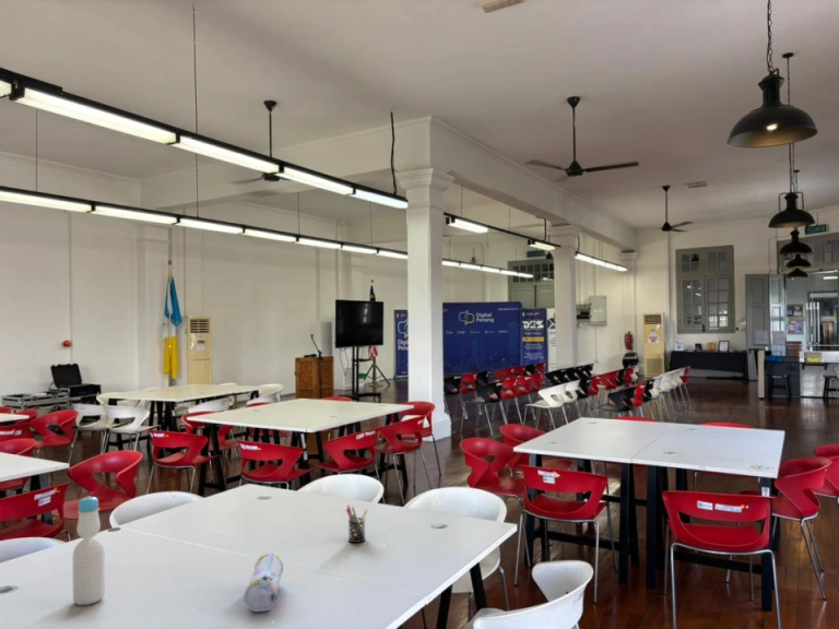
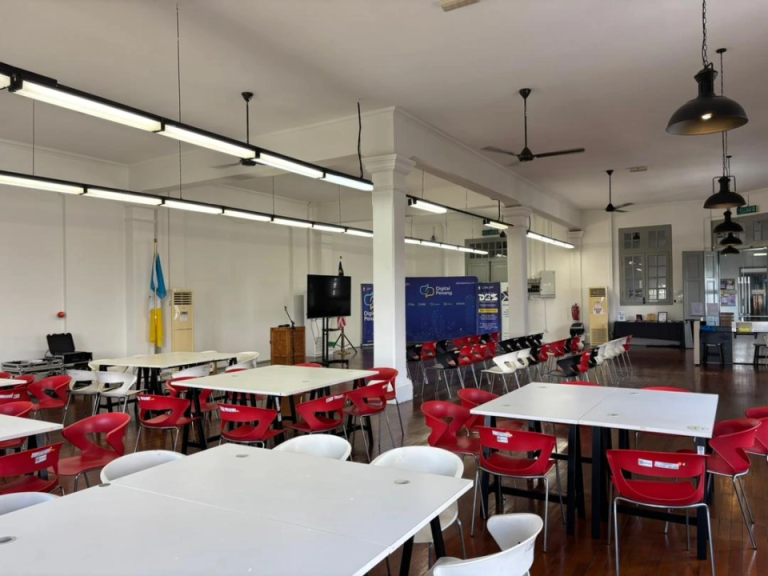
- pen holder (355, 523)
- pencil case (264, 580)
- bottle (88, 548)
